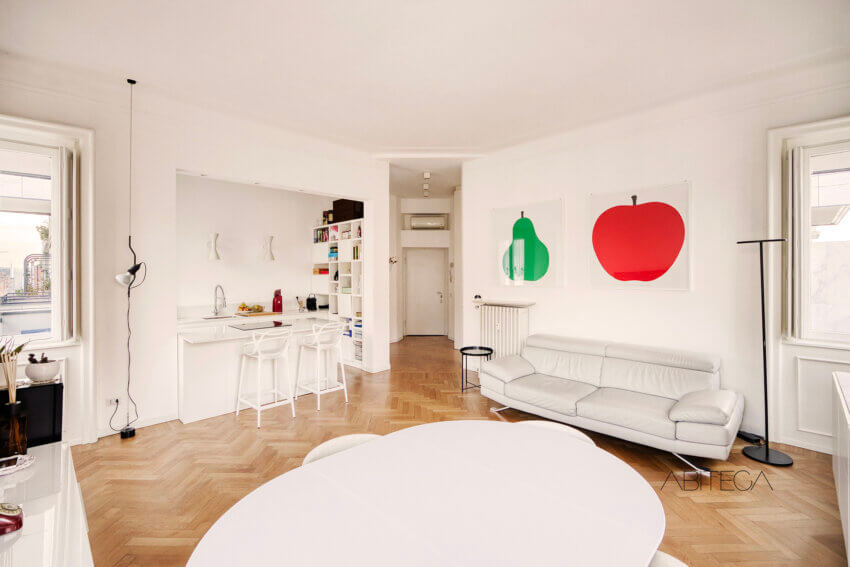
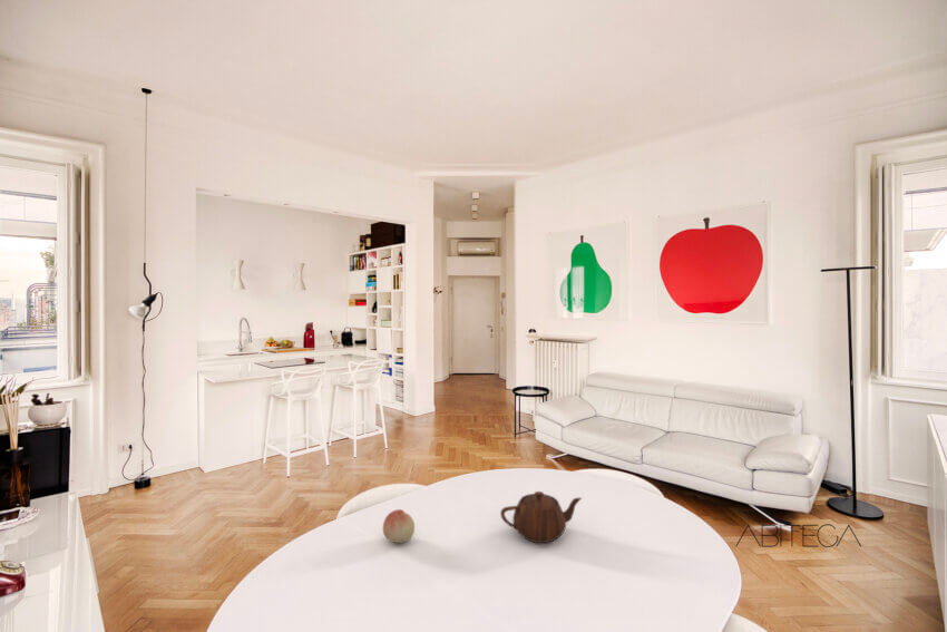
+ fruit (399, 526)
+ teapot (541, 513)
